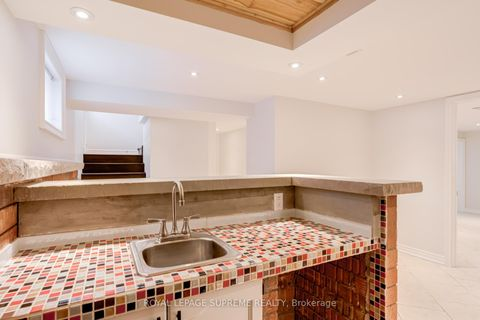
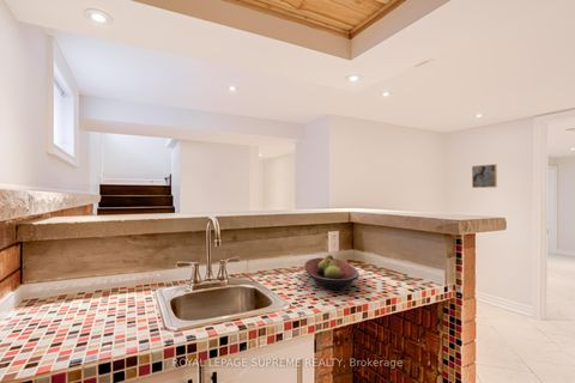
+ fruit bowl (329, 268)
+ wall art (484, 176)
